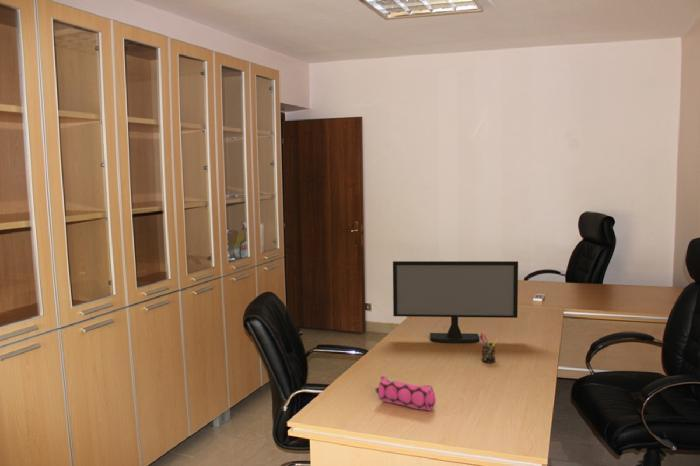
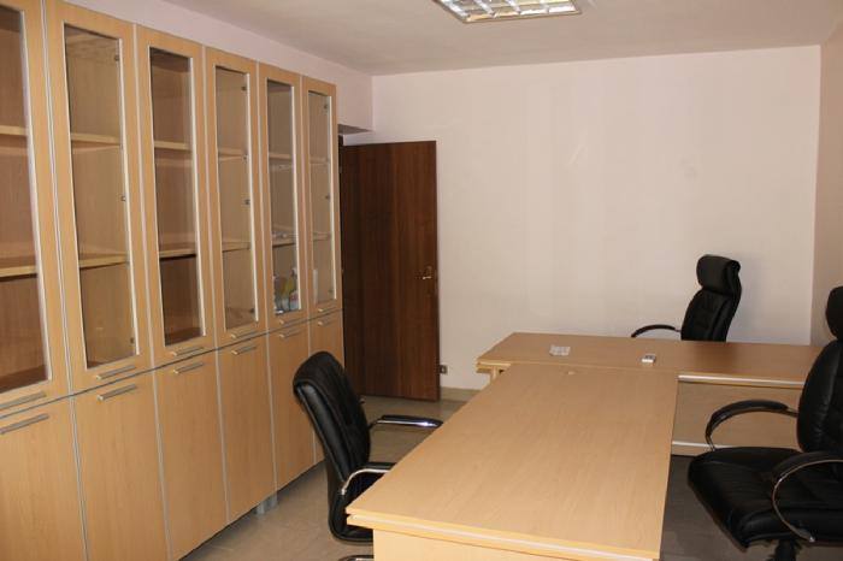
- pencil case (406, 392)
- computer monitor (454, 300)
- pen holder (487, 347)
